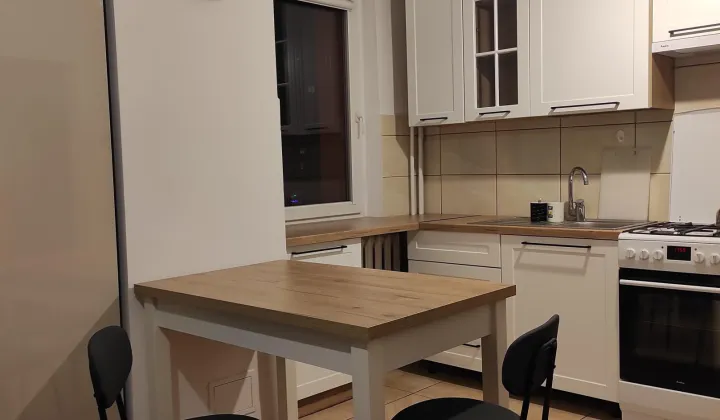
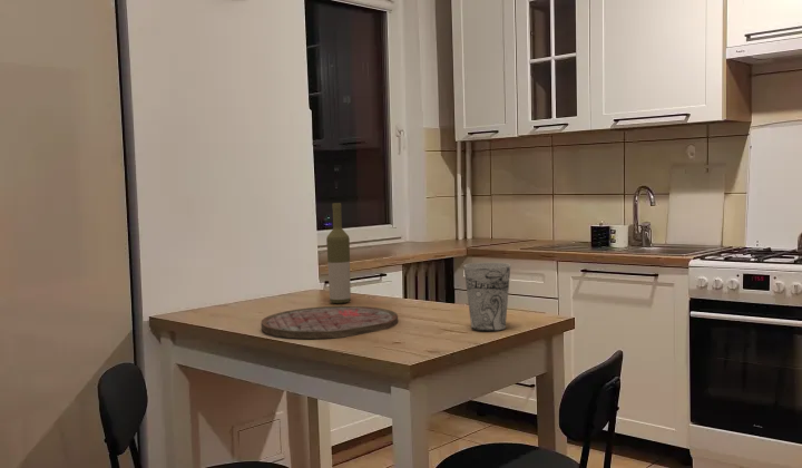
+ cup (487, 296)
+ cutting board (330, 320)
+ bottle (338, 253)
